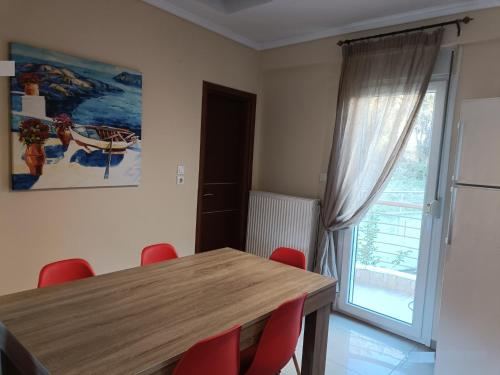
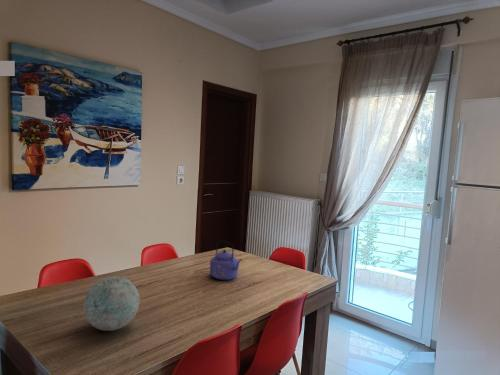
+ kettle (227, 260)
+ decorative ball (112, 302)
